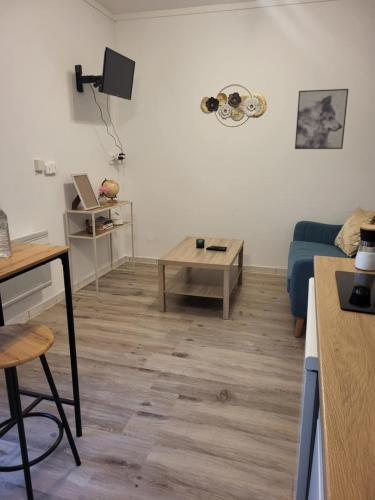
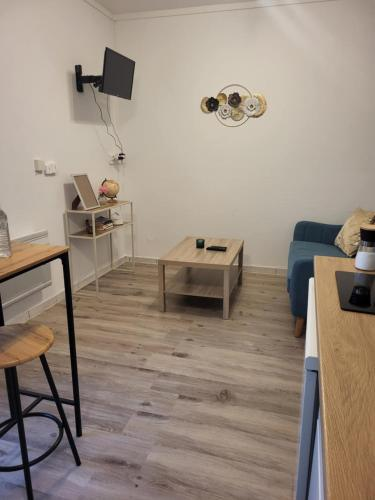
- wall art (320, 120)
